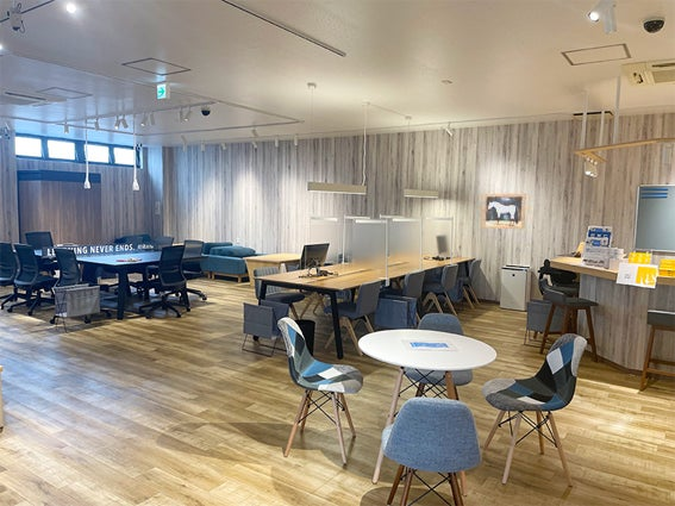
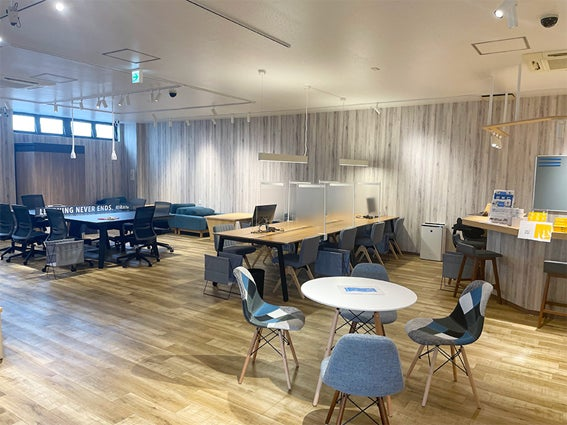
- wall art (502, 211)
